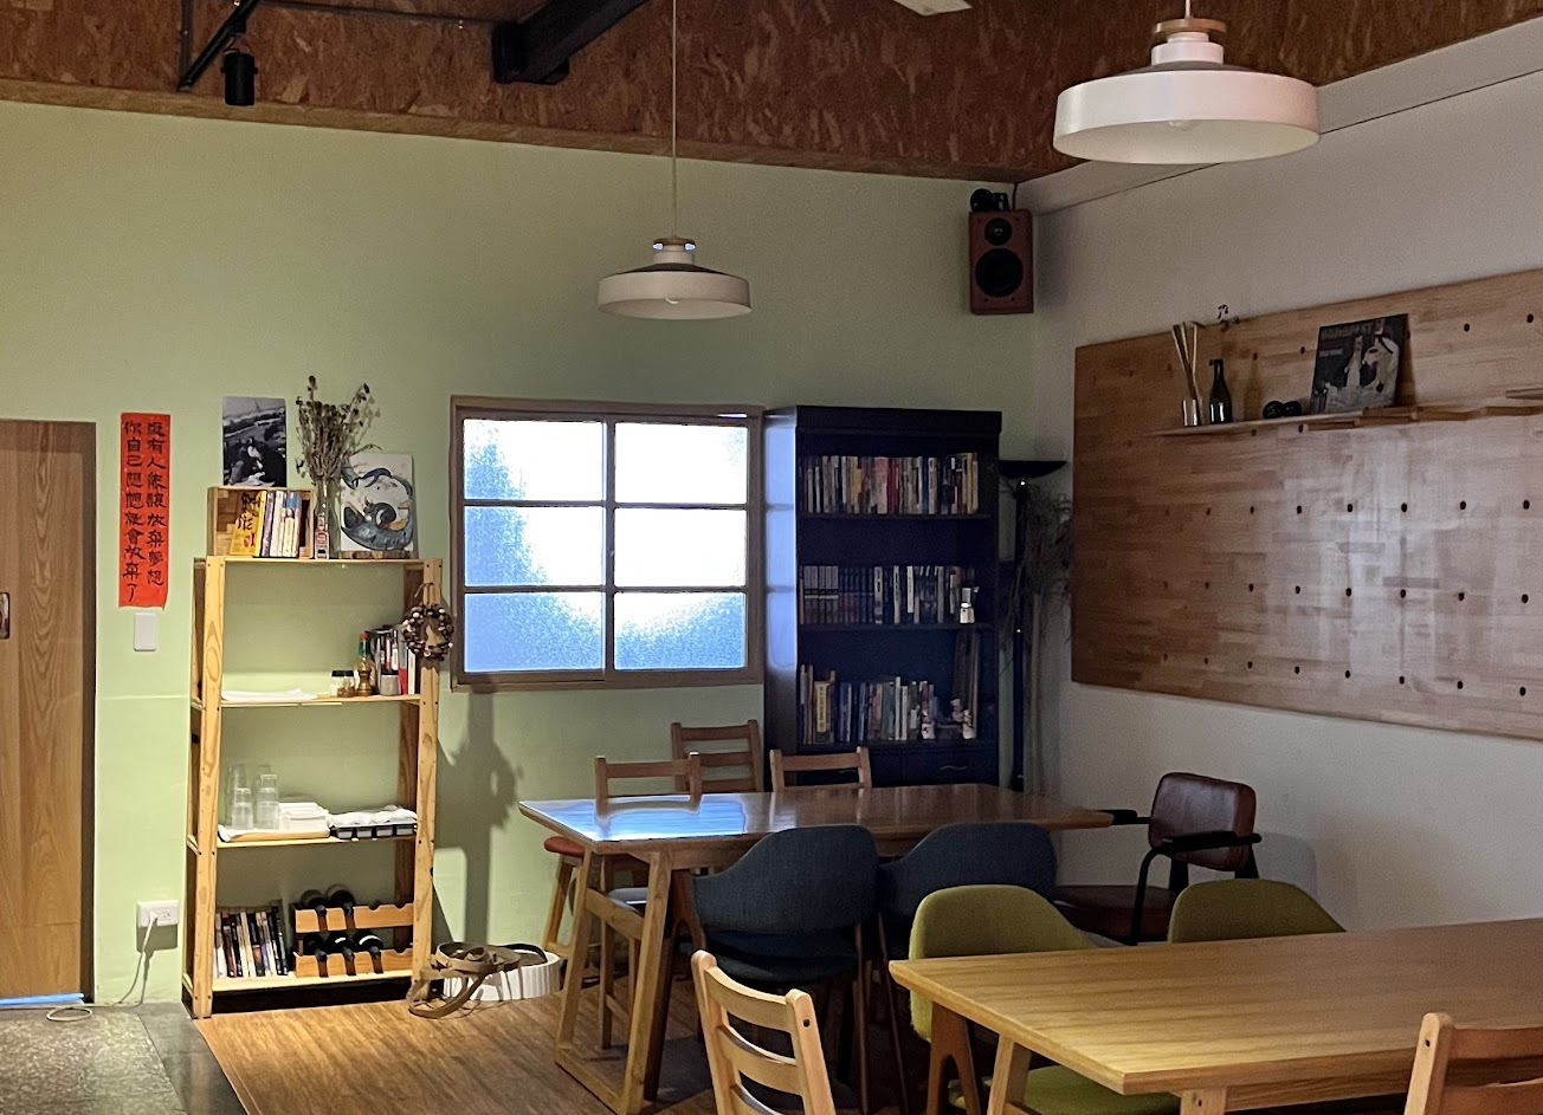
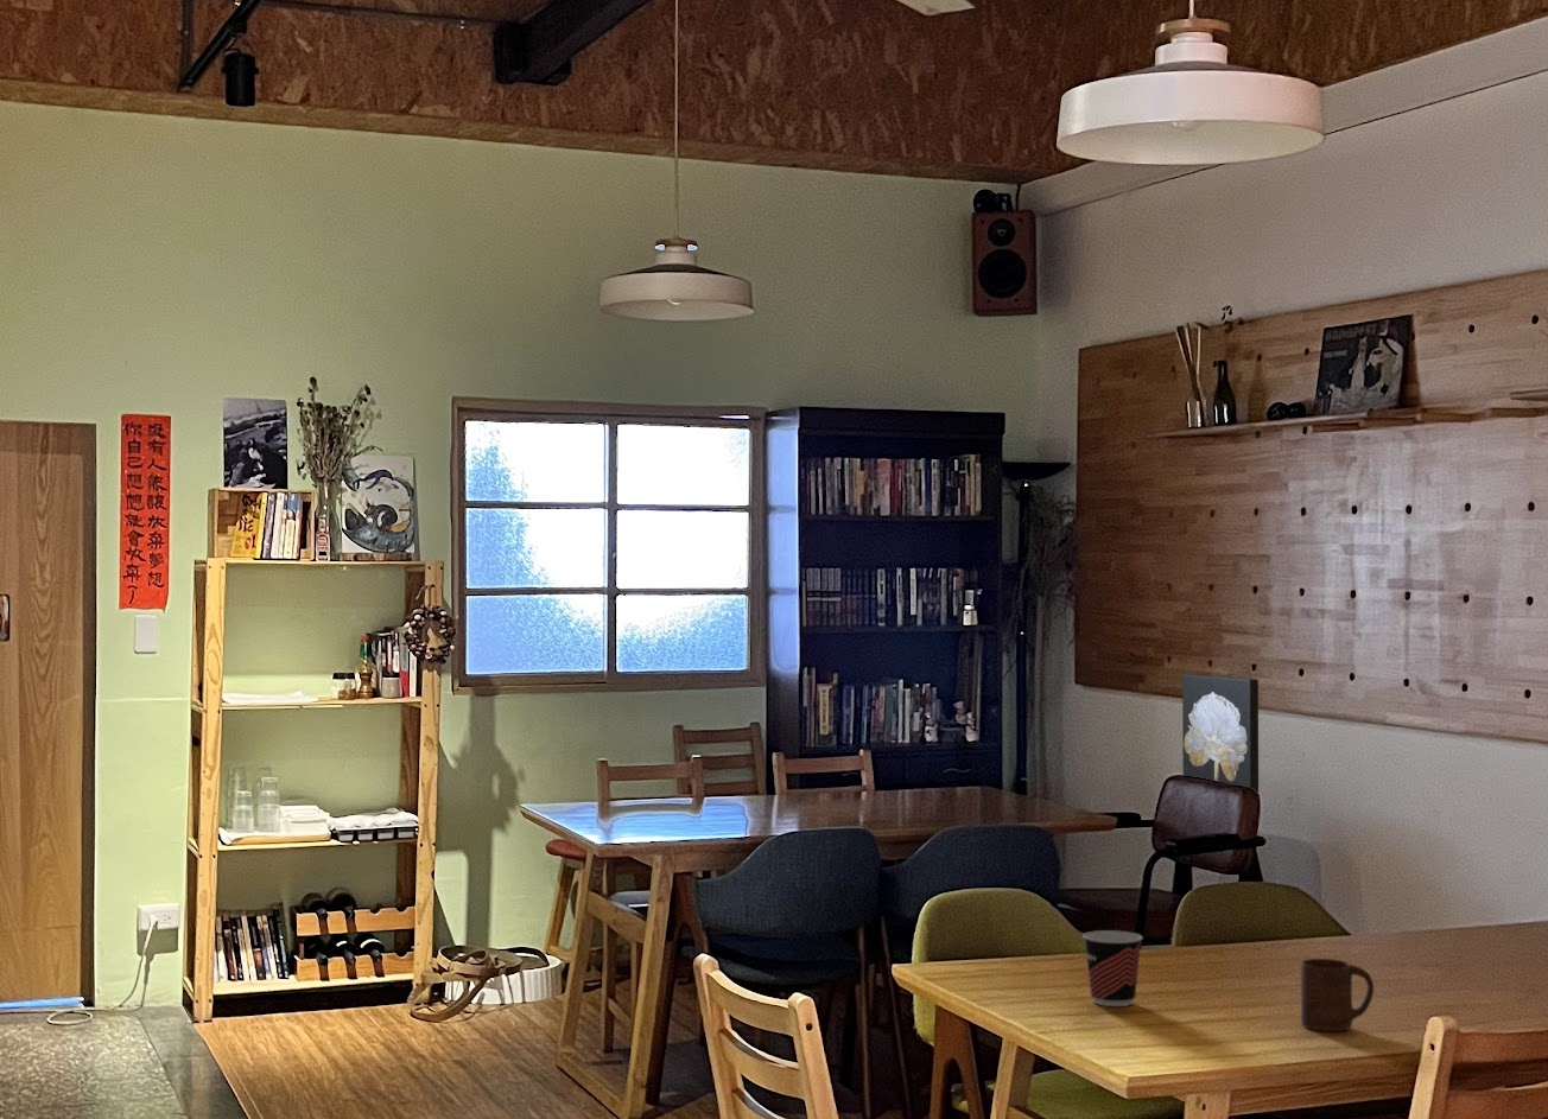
+ cup (1113, 969)
+ cup (1333, 994)
+ wall art (1219, 732)
